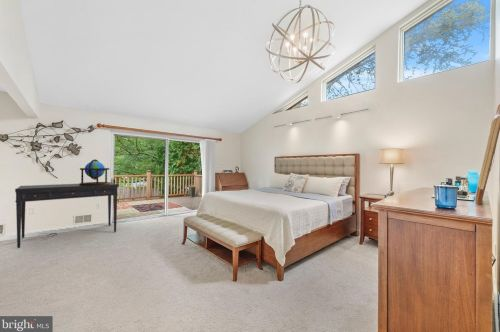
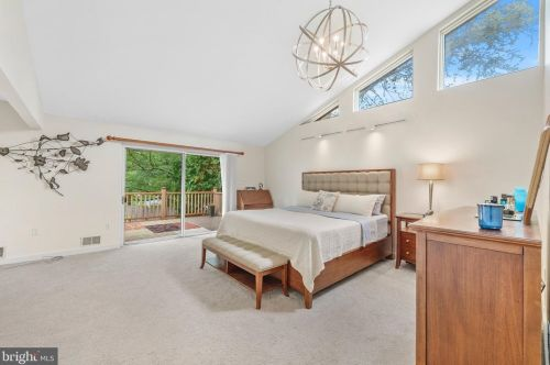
- globe (94, 171)
- desk (69, 198)
